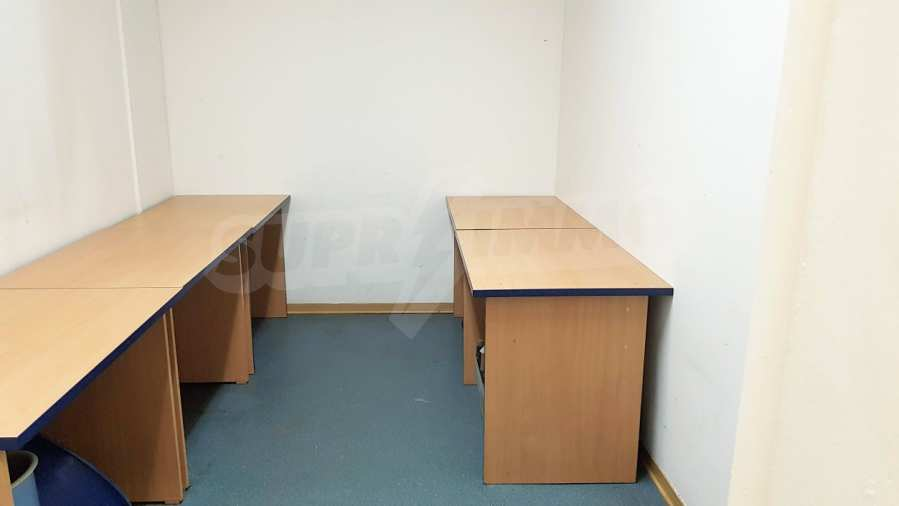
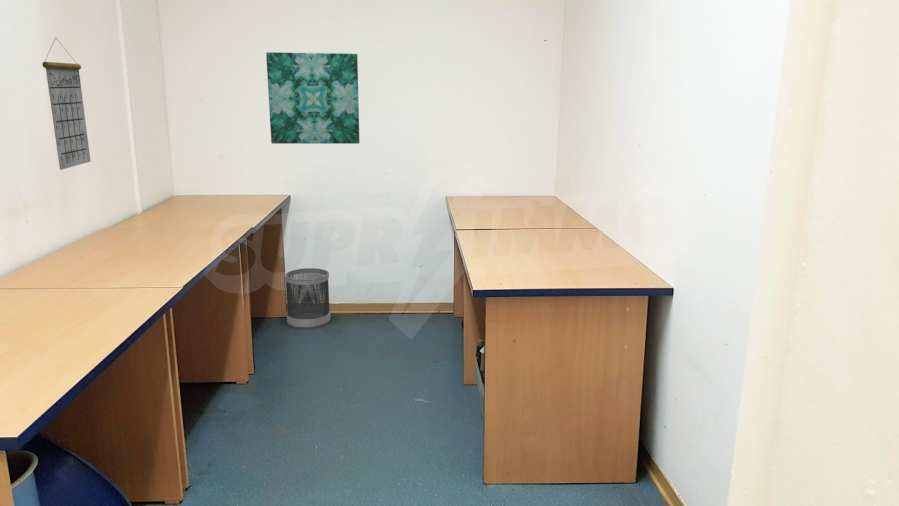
+ wastebasket (308, 297)
+ wall art (314, 99)
+ calendar (67, 103)
